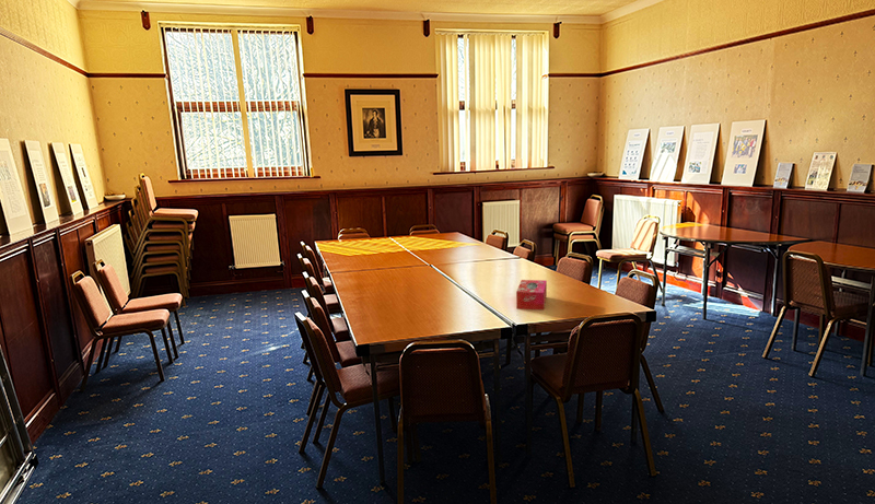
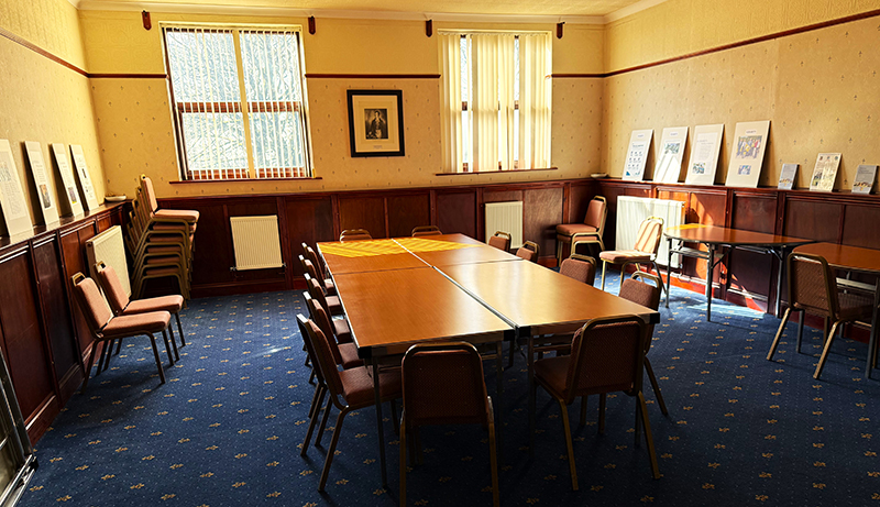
- tissue box (532, 294)
